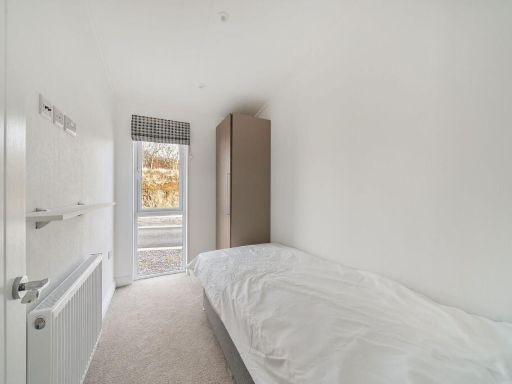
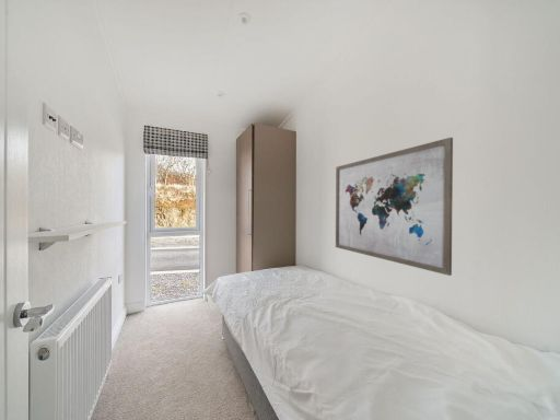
+ wall art (378, 207)
